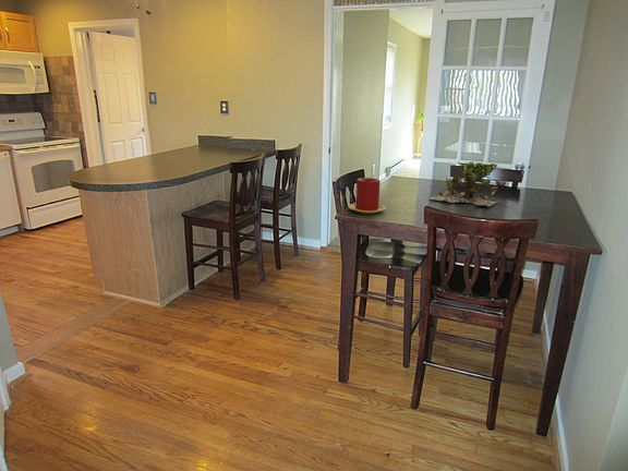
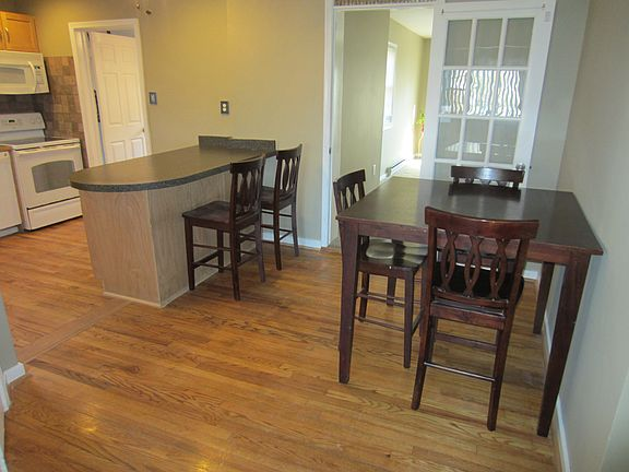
- candle (367, 194)
- plant (469, 181)
